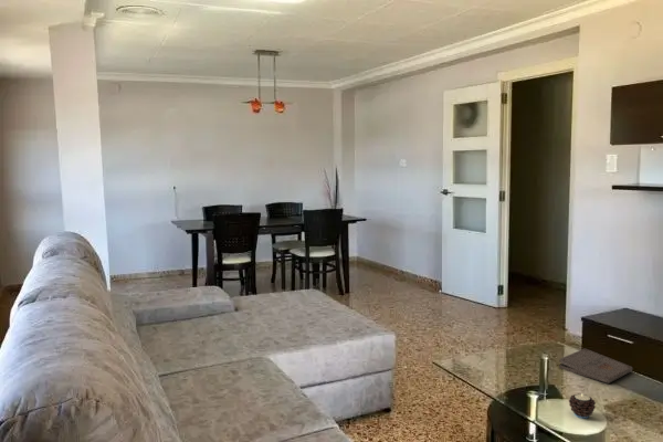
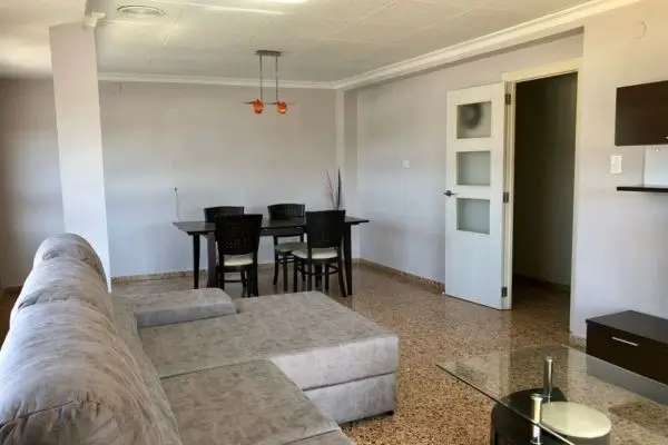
- pizza box (594, 364)
- candle (581, 404)
